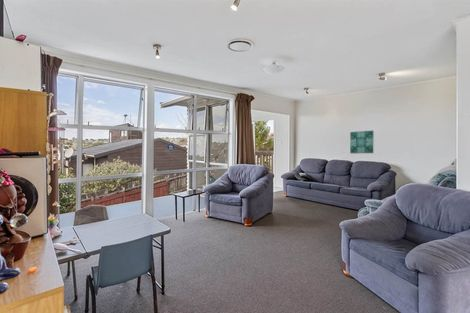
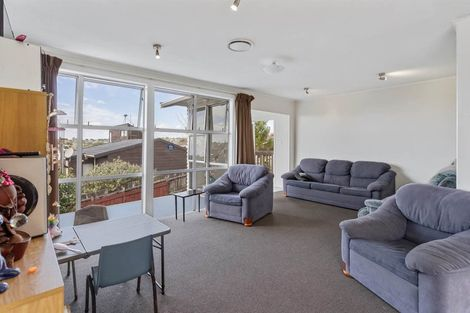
- wall art (361, 142)
